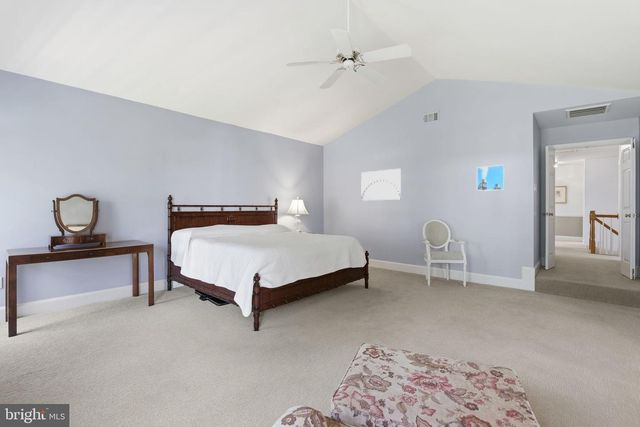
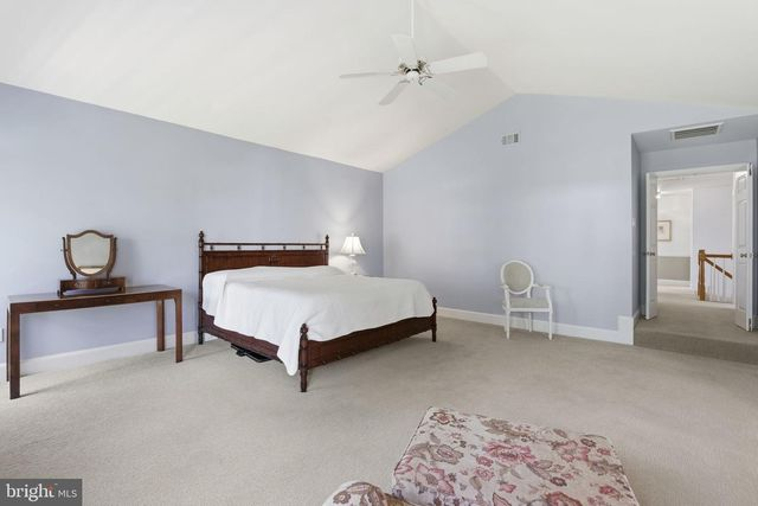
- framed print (490, 178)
- wall art (380, 185)
